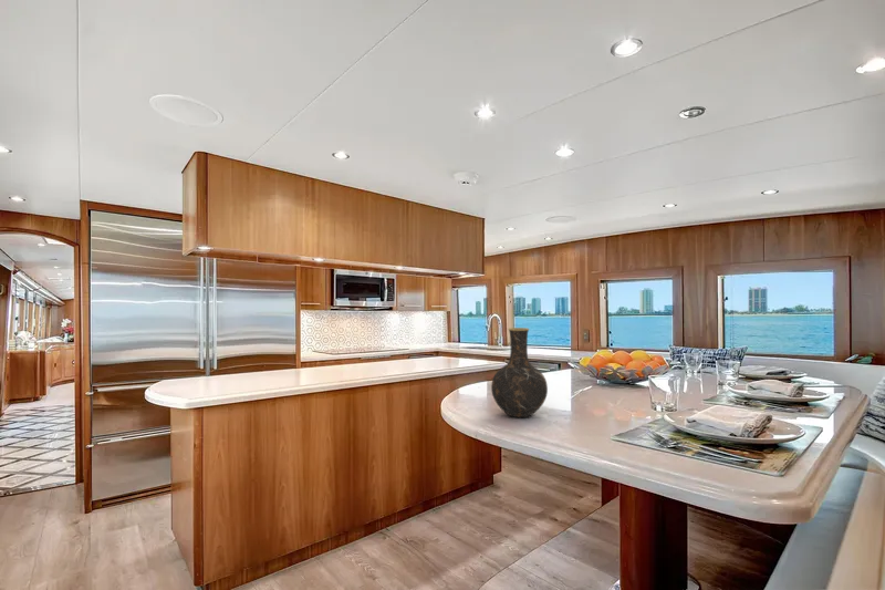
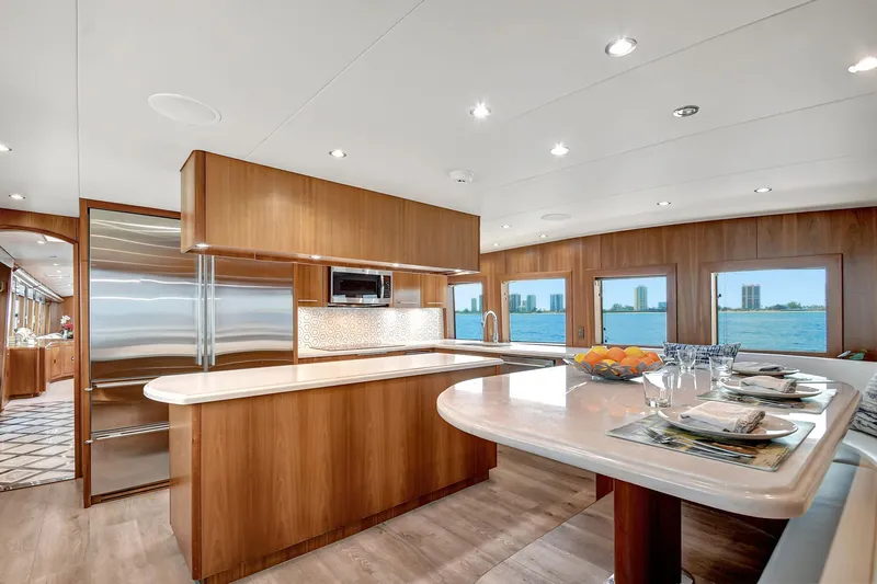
- vase (519, 371)
